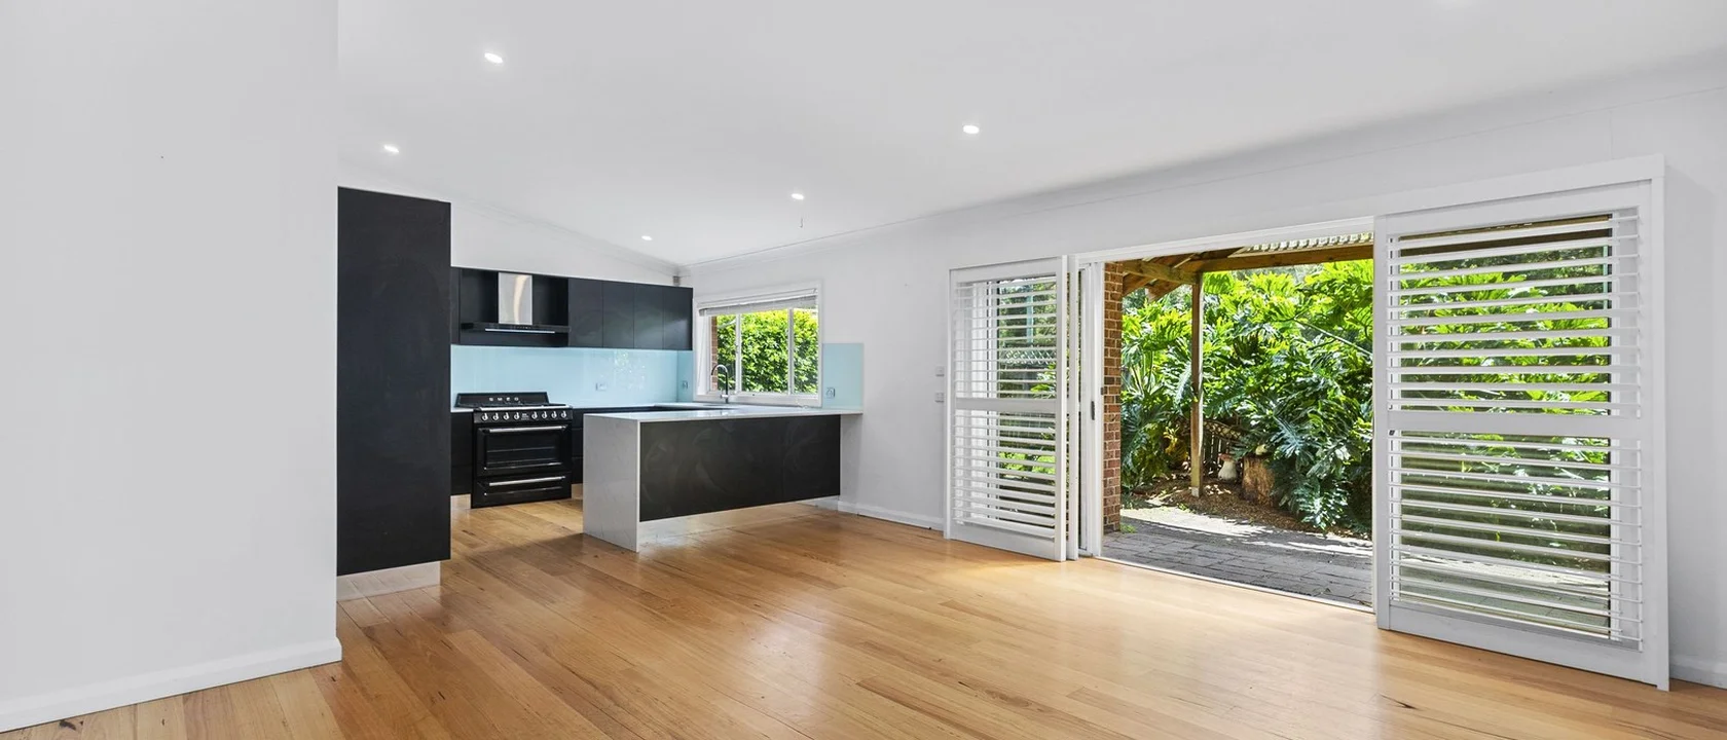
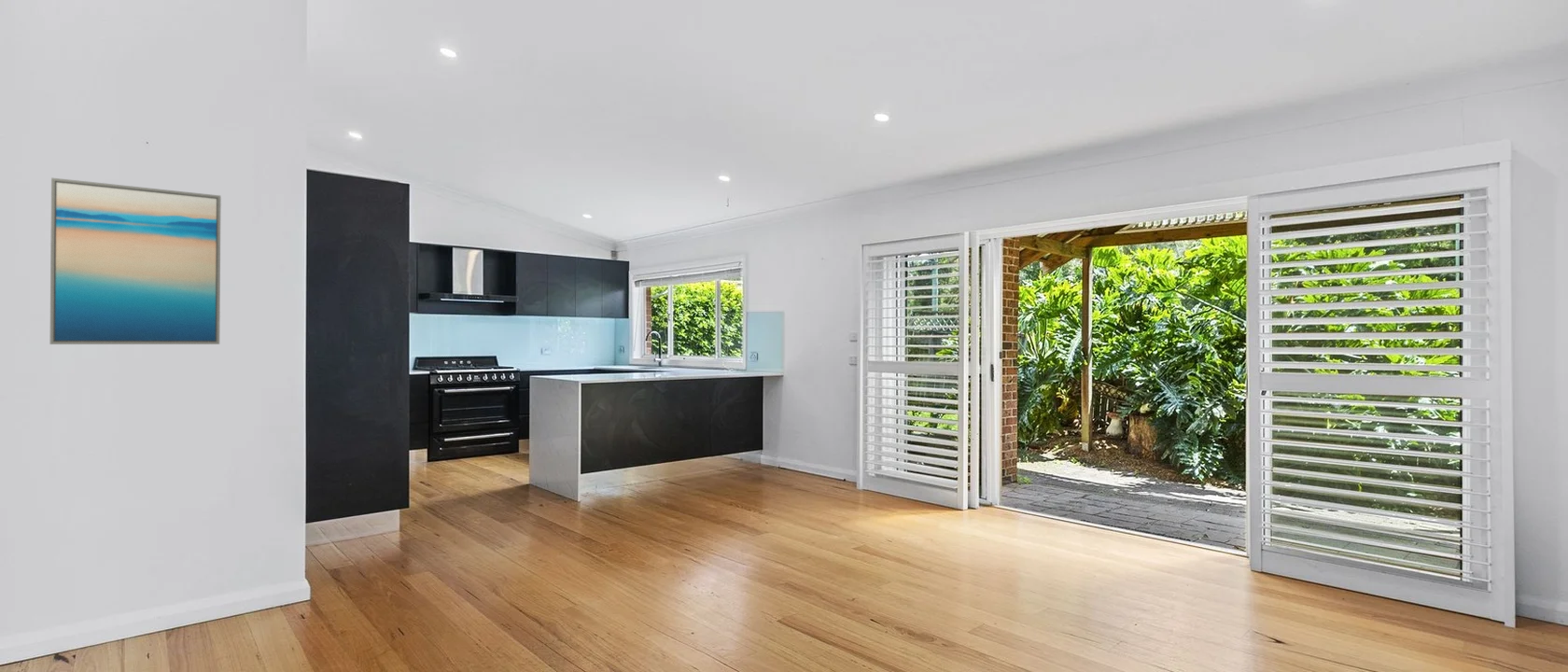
+ wall art (140, 266)
